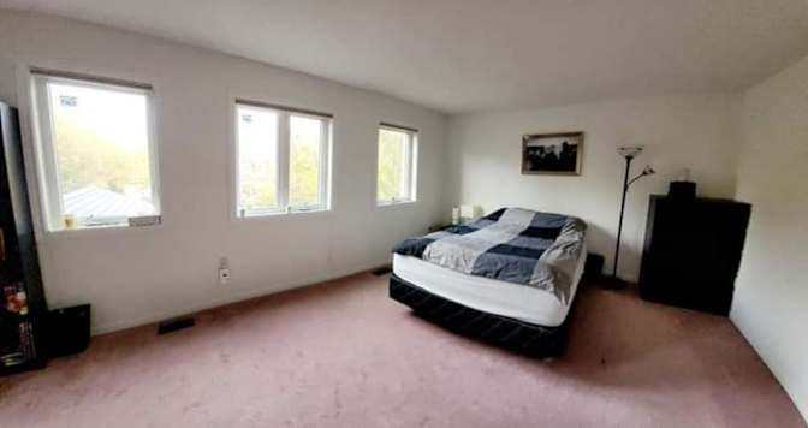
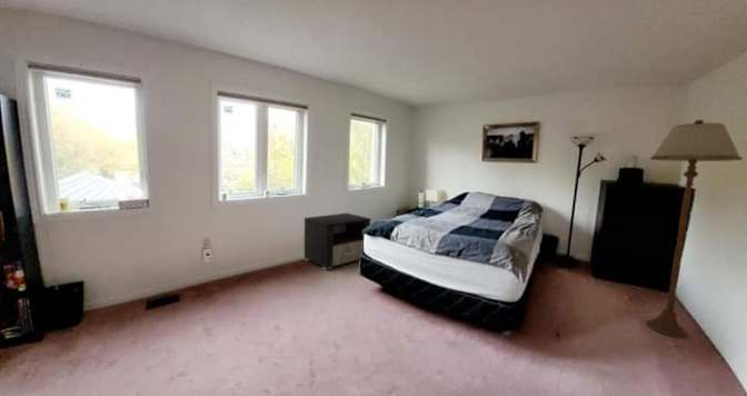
+ nightstand (338, 238)
+ floor lamp (681, 228)
